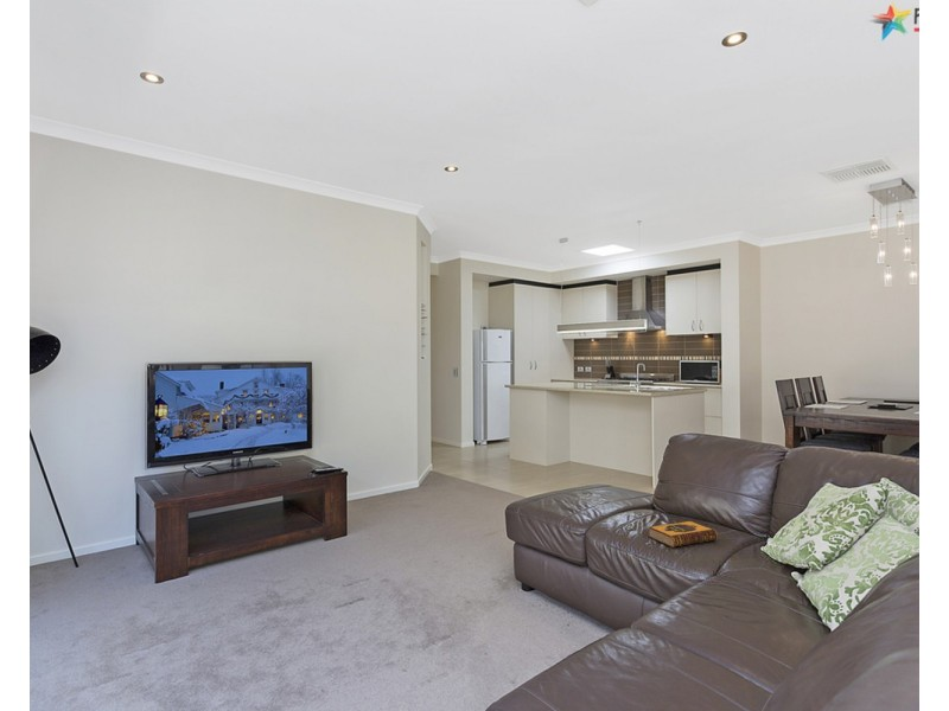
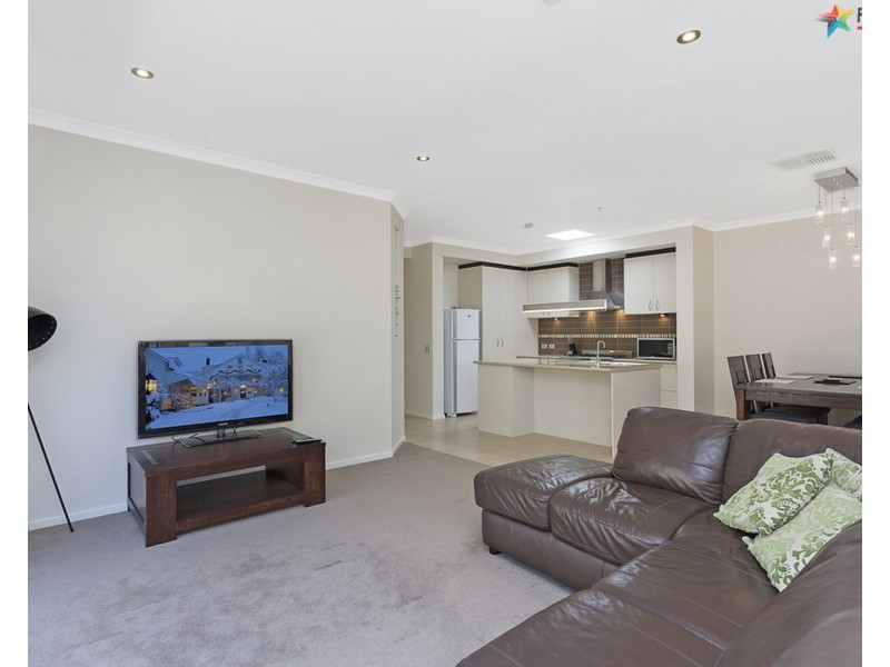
- hardback book (682, 533)
